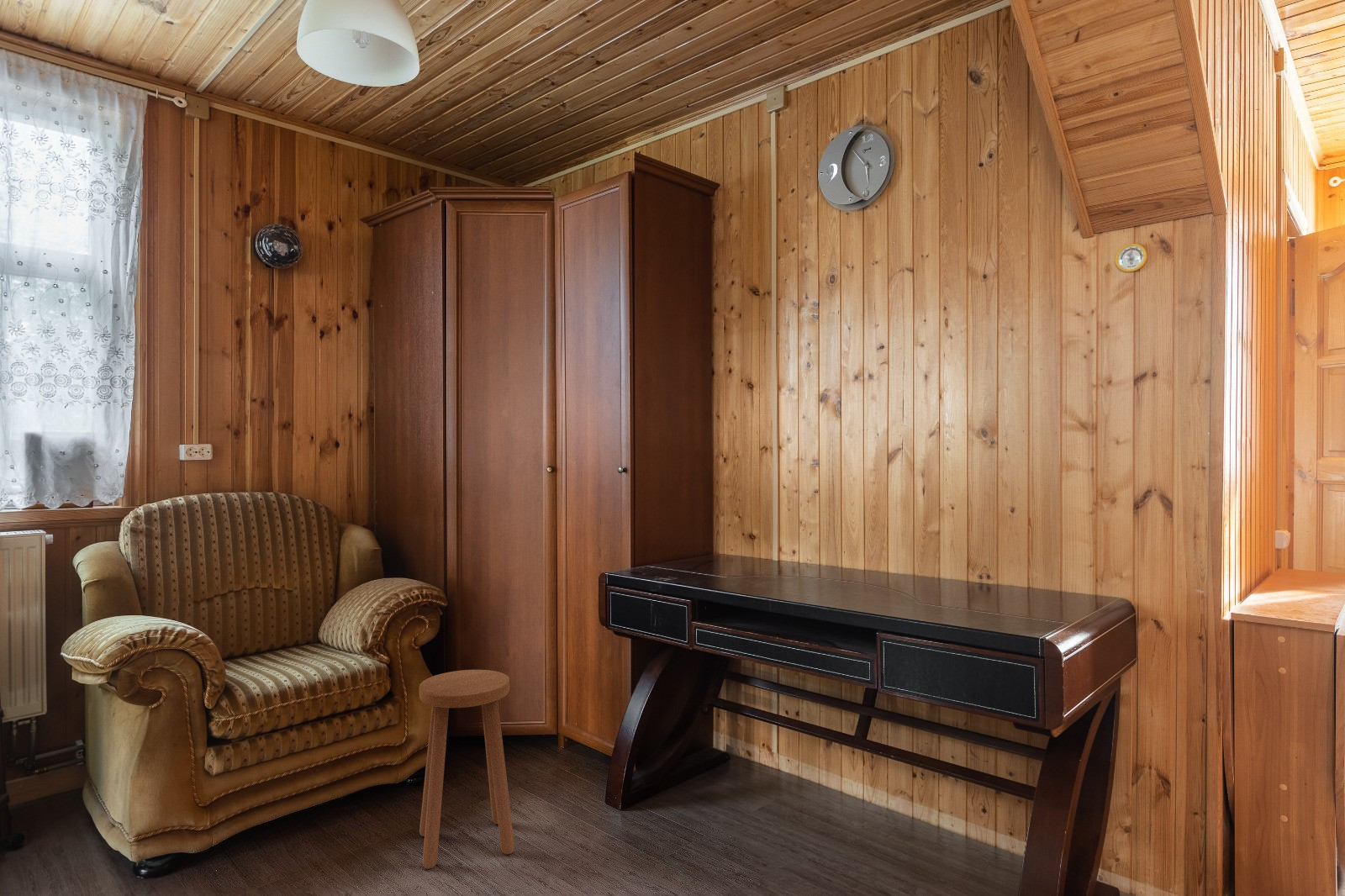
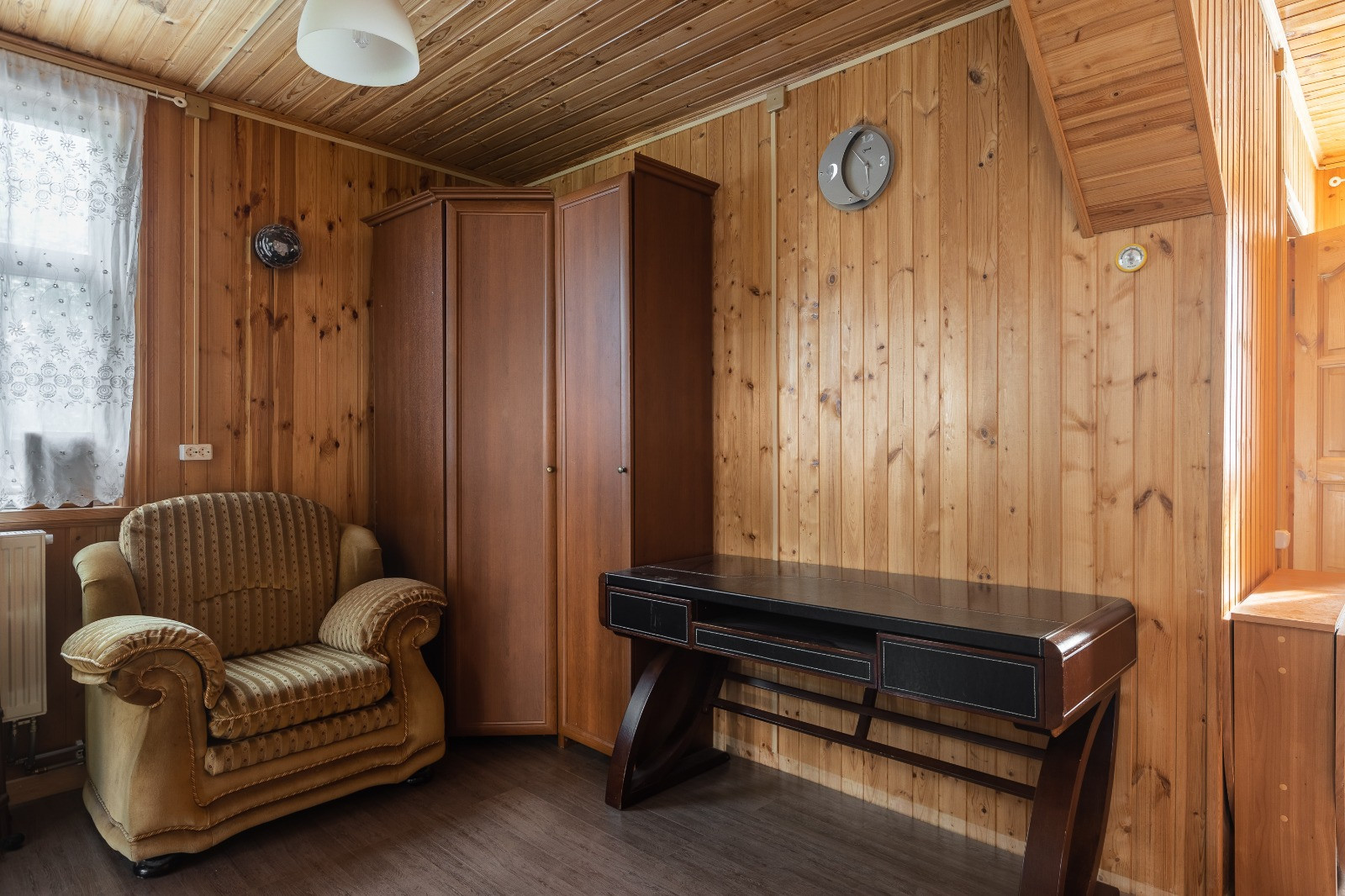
- stool (444, 762)
